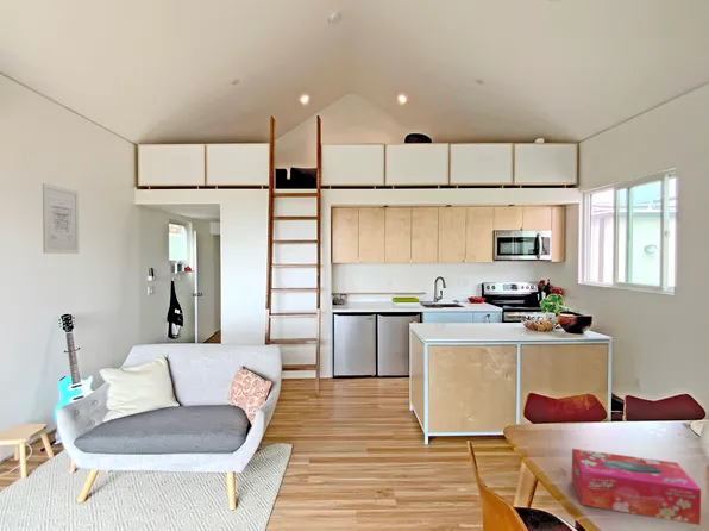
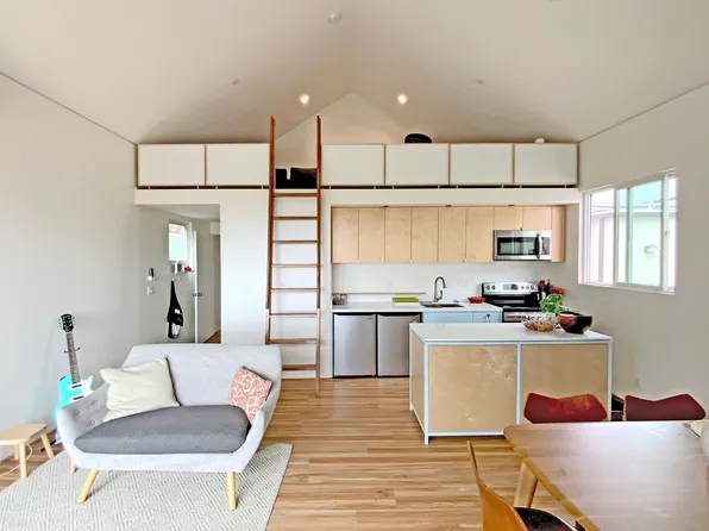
- tissue box (629, 482)
- wall art (62, 220)
